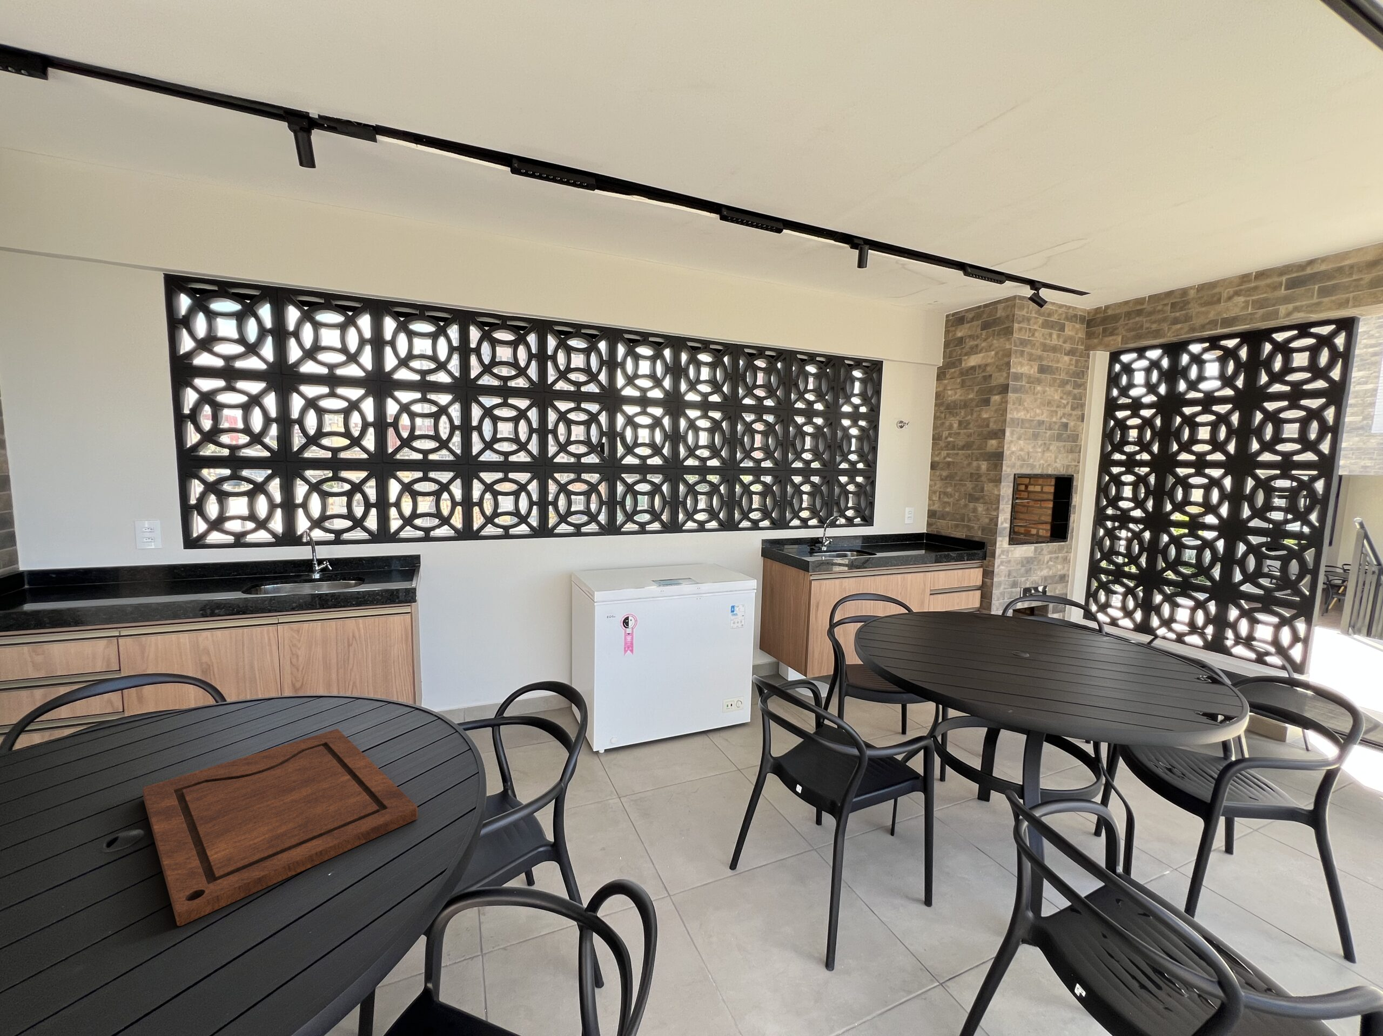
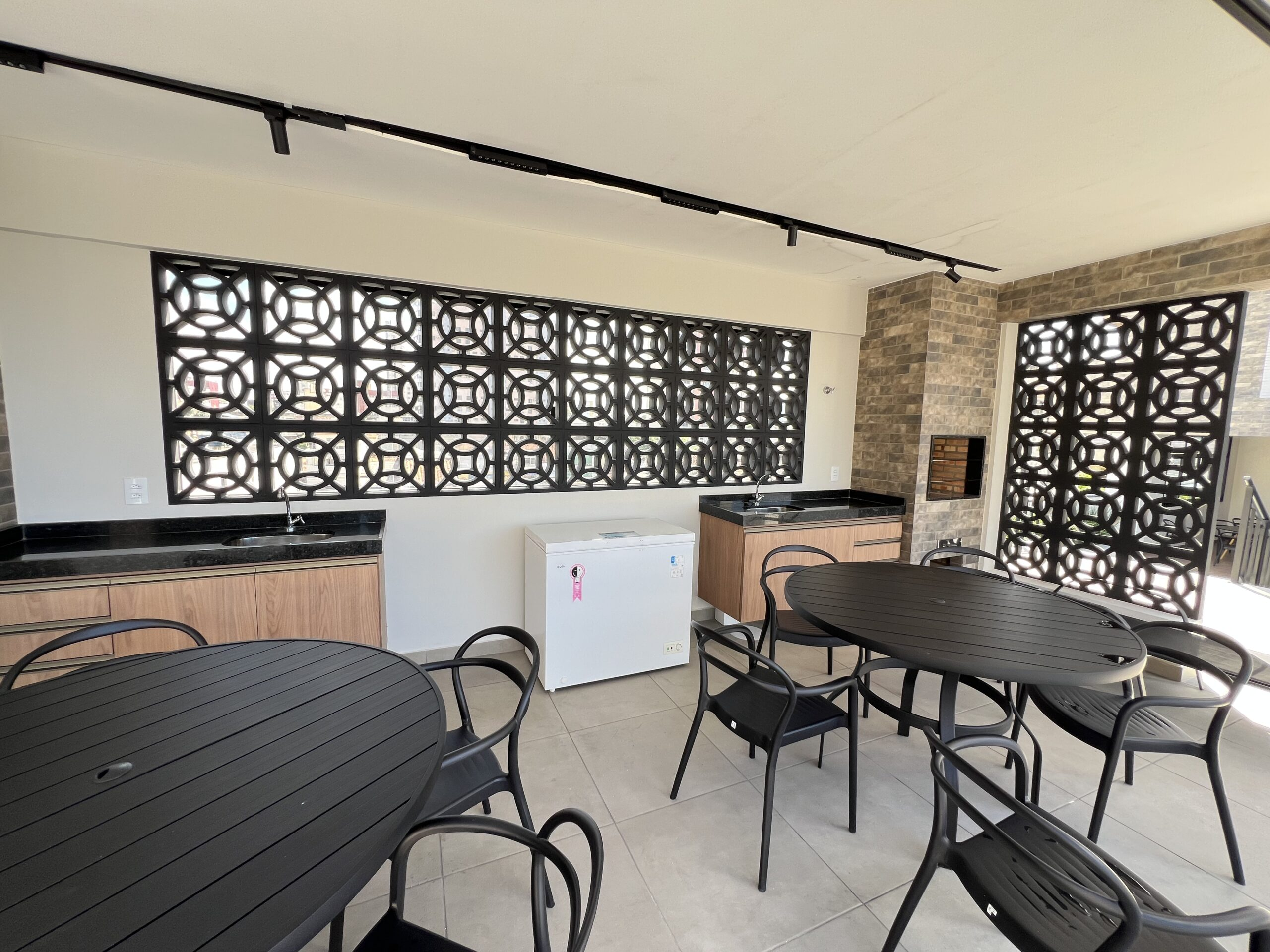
- cutting board (278, 802)
